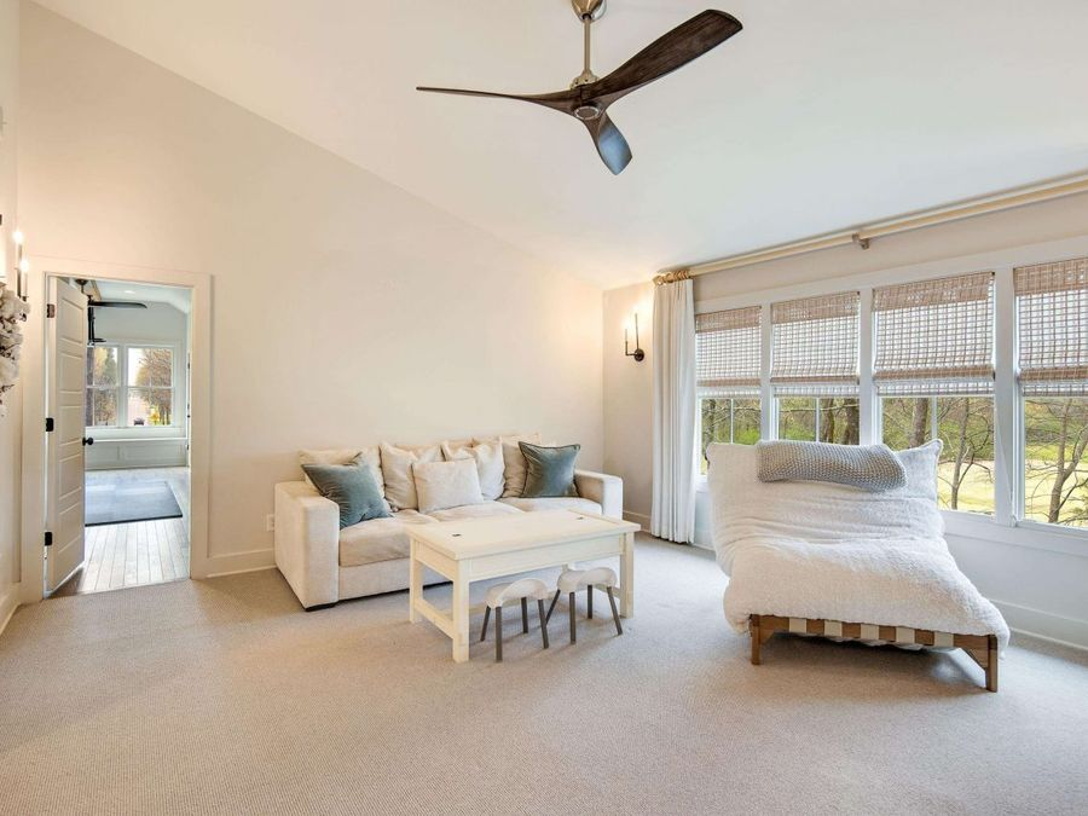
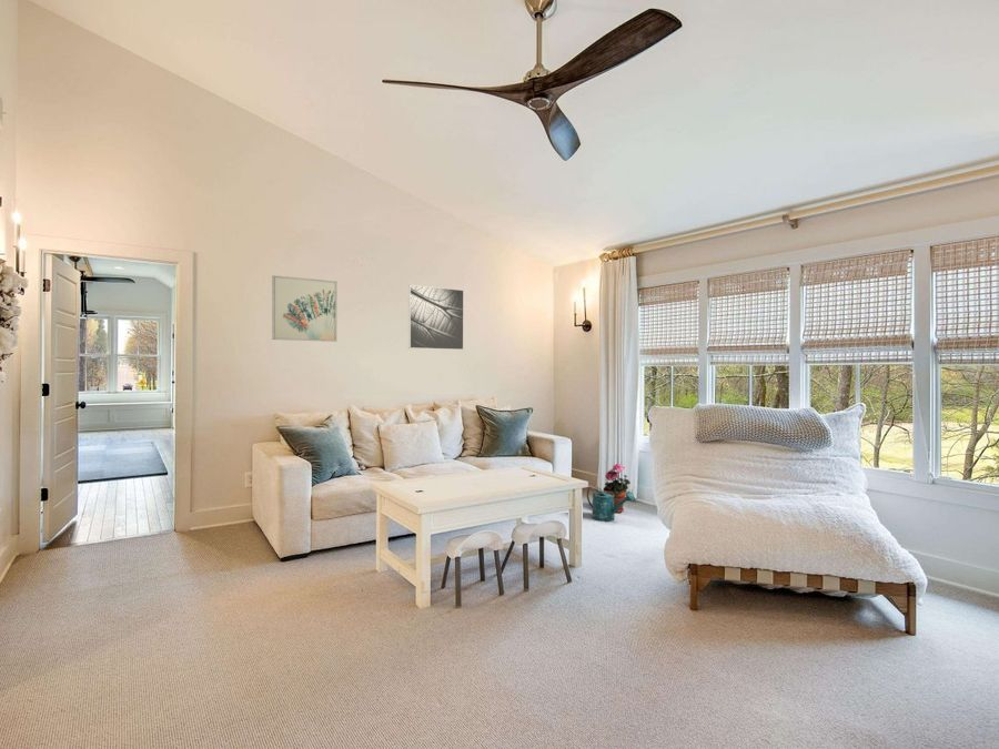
+ watering can (609, 504)
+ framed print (436, 317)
+ wall art (305, 310)
+ potted plant (615, 486)
